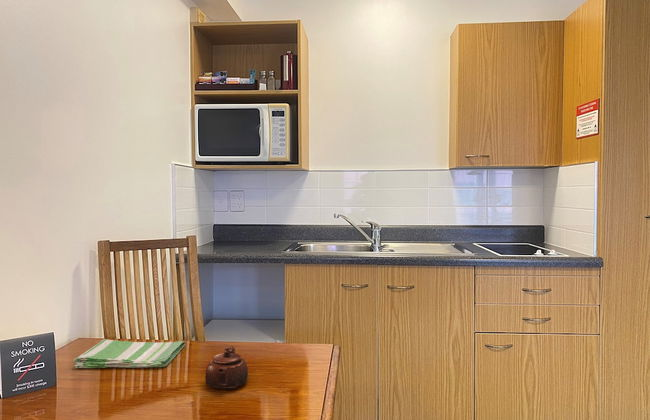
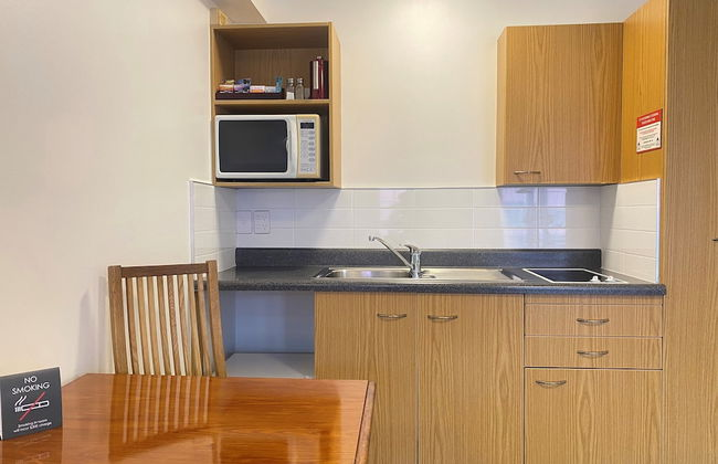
- teapot (227, 364)
- dish towel (132, 352)
